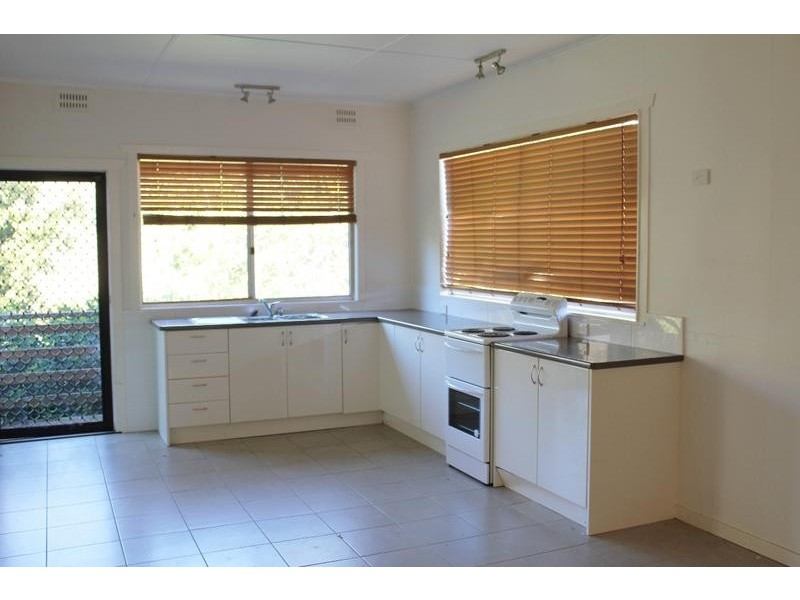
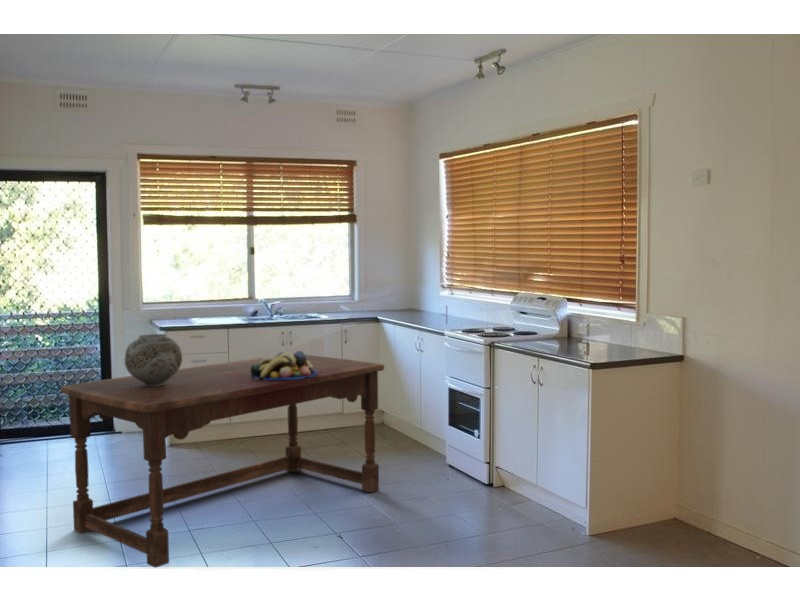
+ fruit bowl (284, 363)
+ dining table (233, 416)
+ vase (153, 359)
